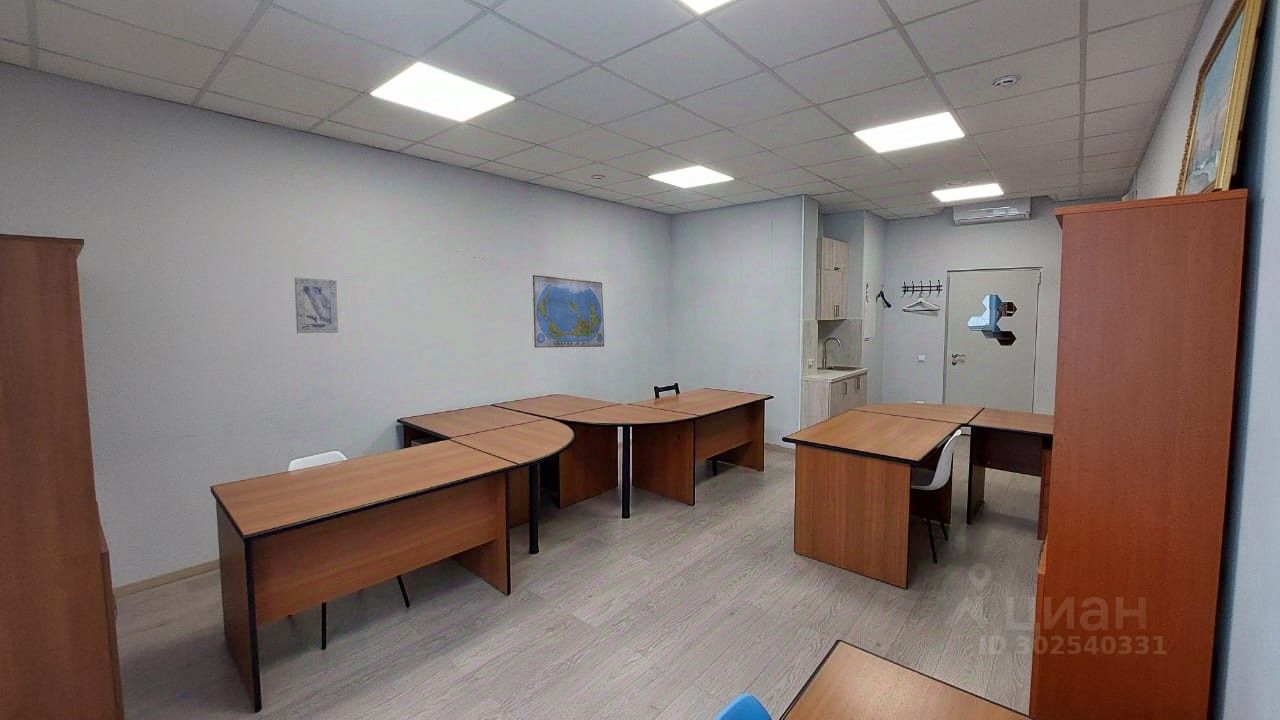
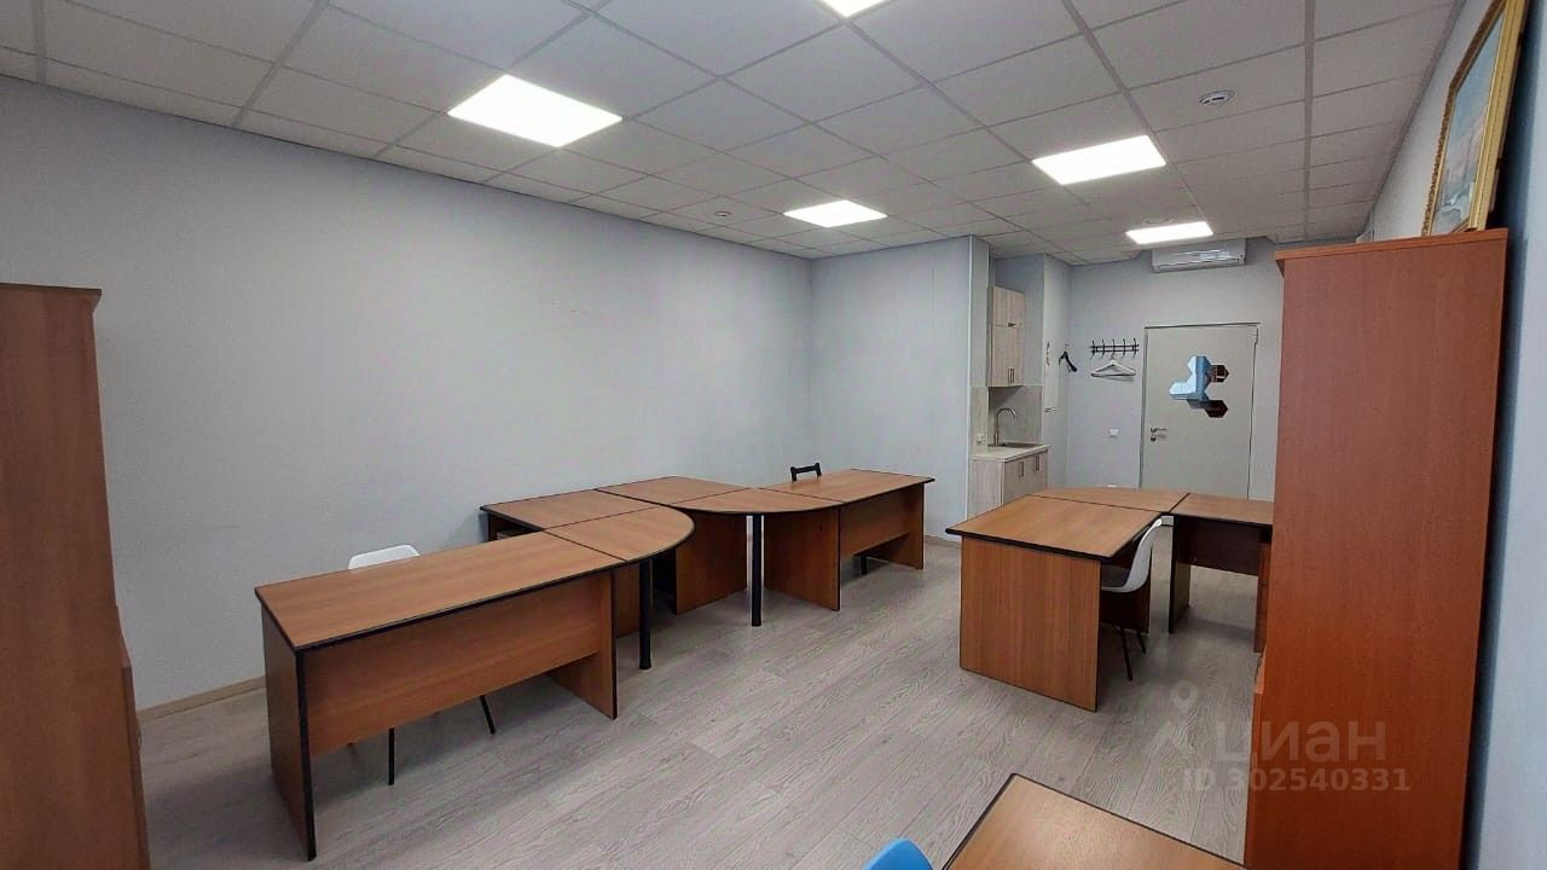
- wall art (317, 306)
- world map (570, 313)
